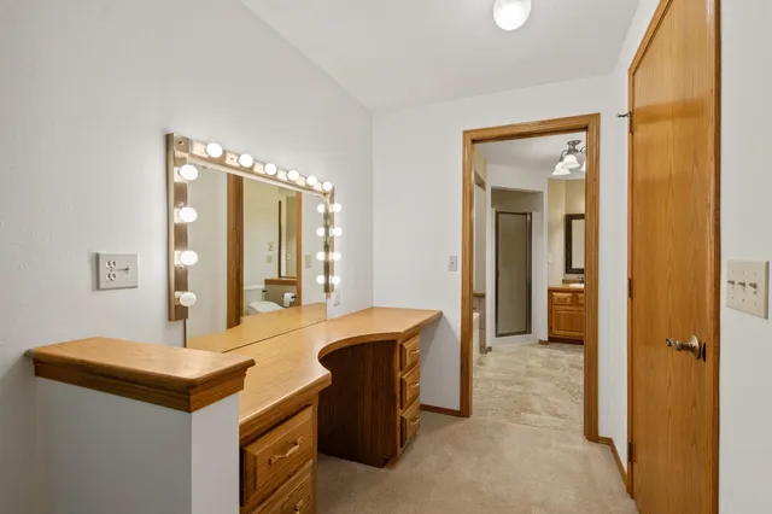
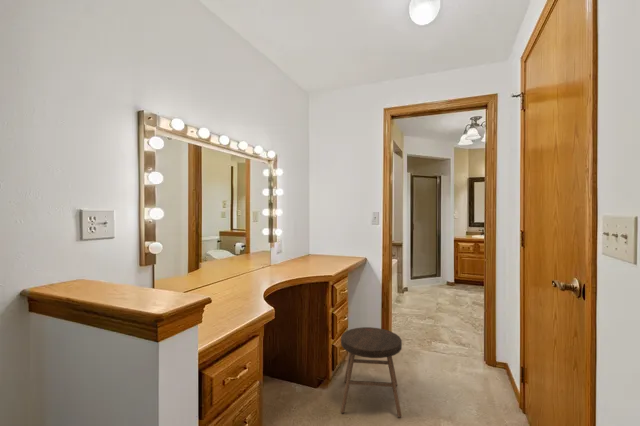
+ stool (370, 363)
